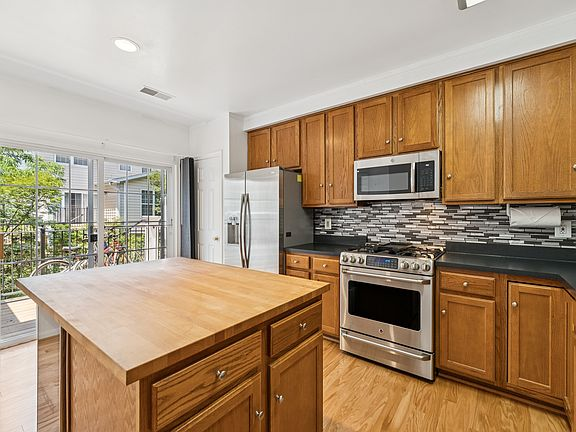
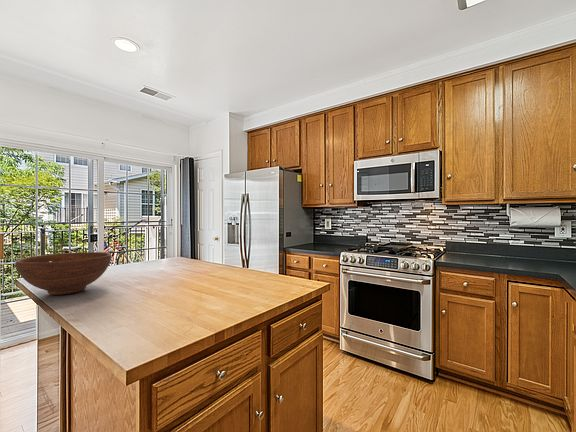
+ fruit bowl (67, 274)
